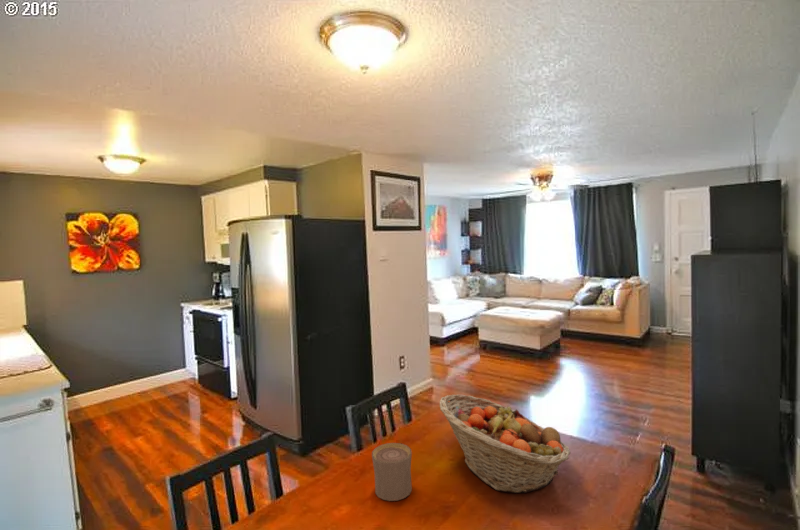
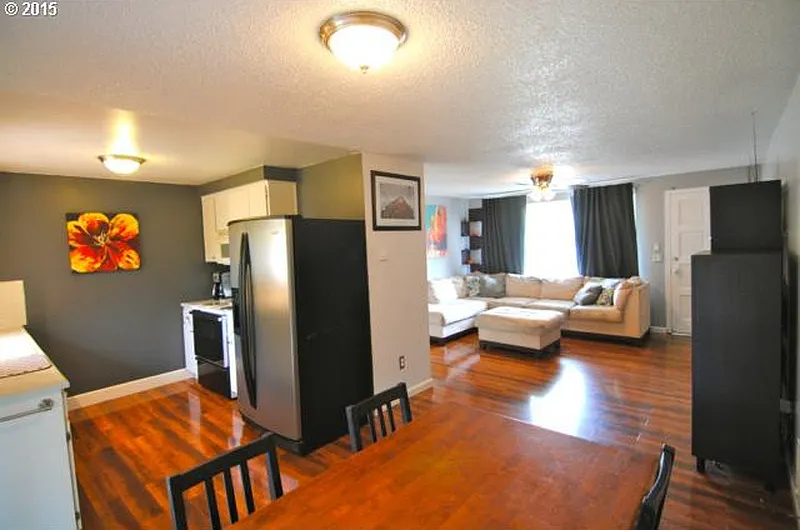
- cup (392, 470)
- fruit basket (500, 434)
